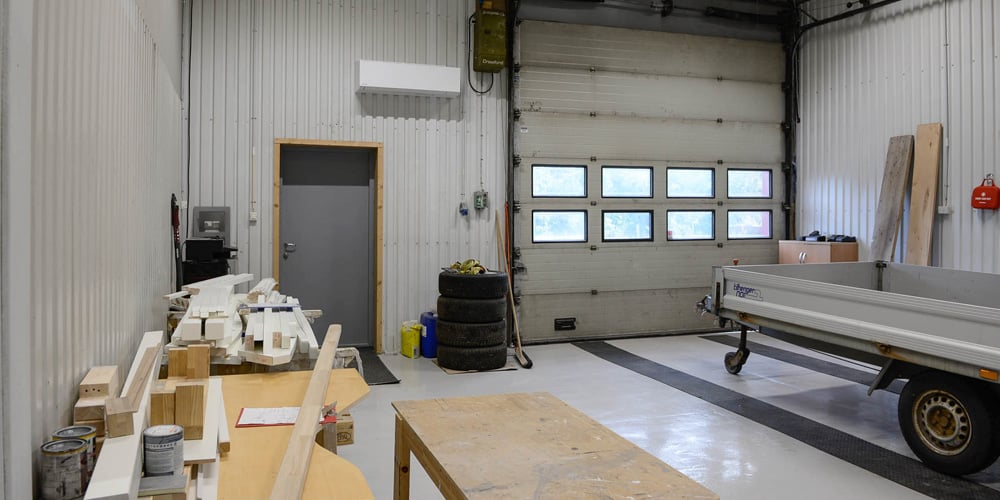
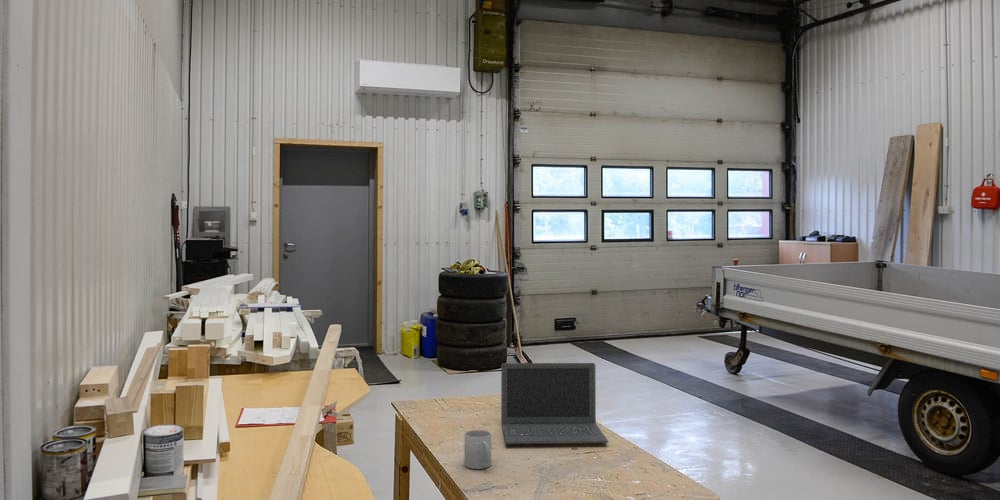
+ mug (480, 450)
+ laptop computer (552, 401)
